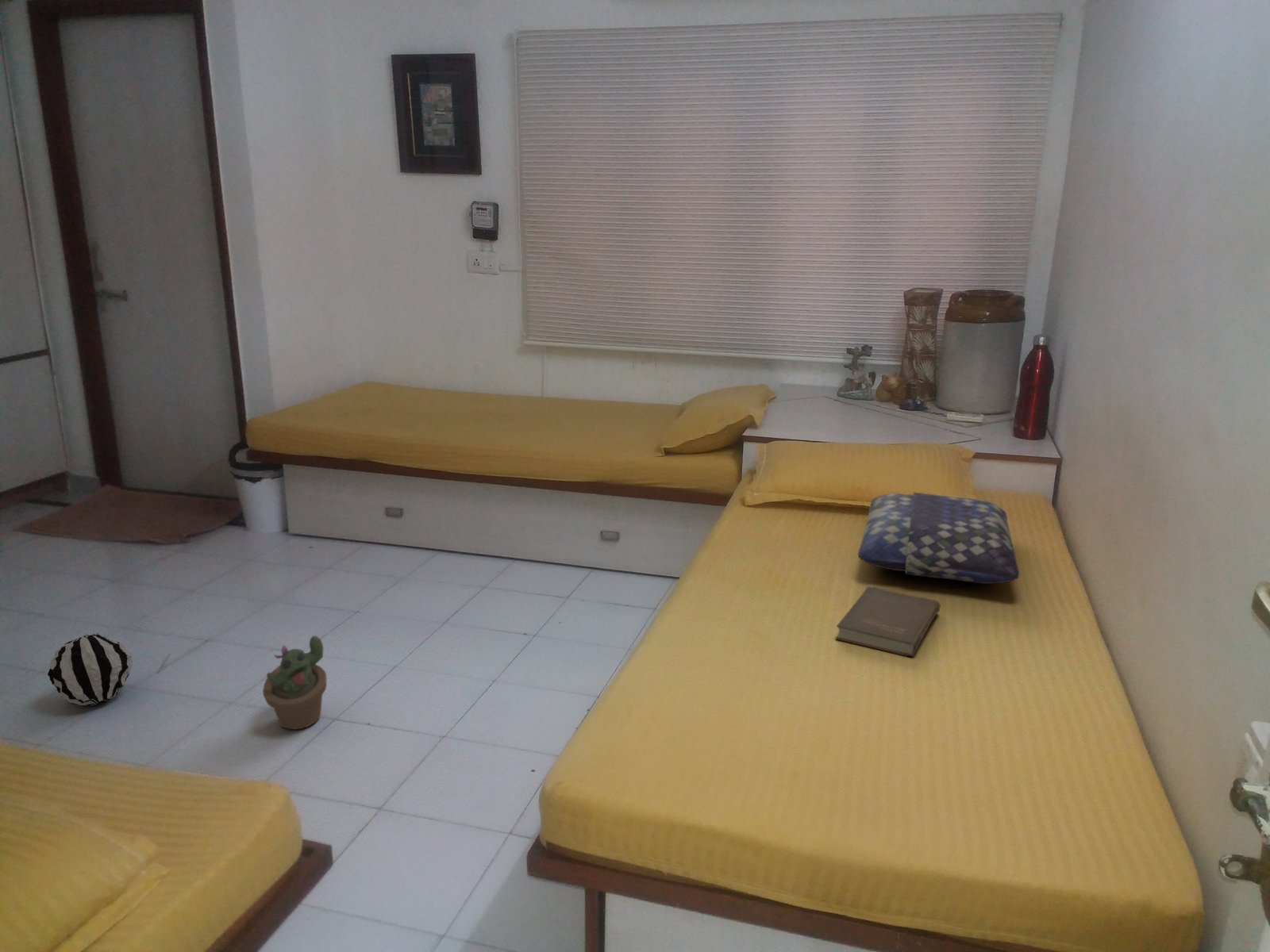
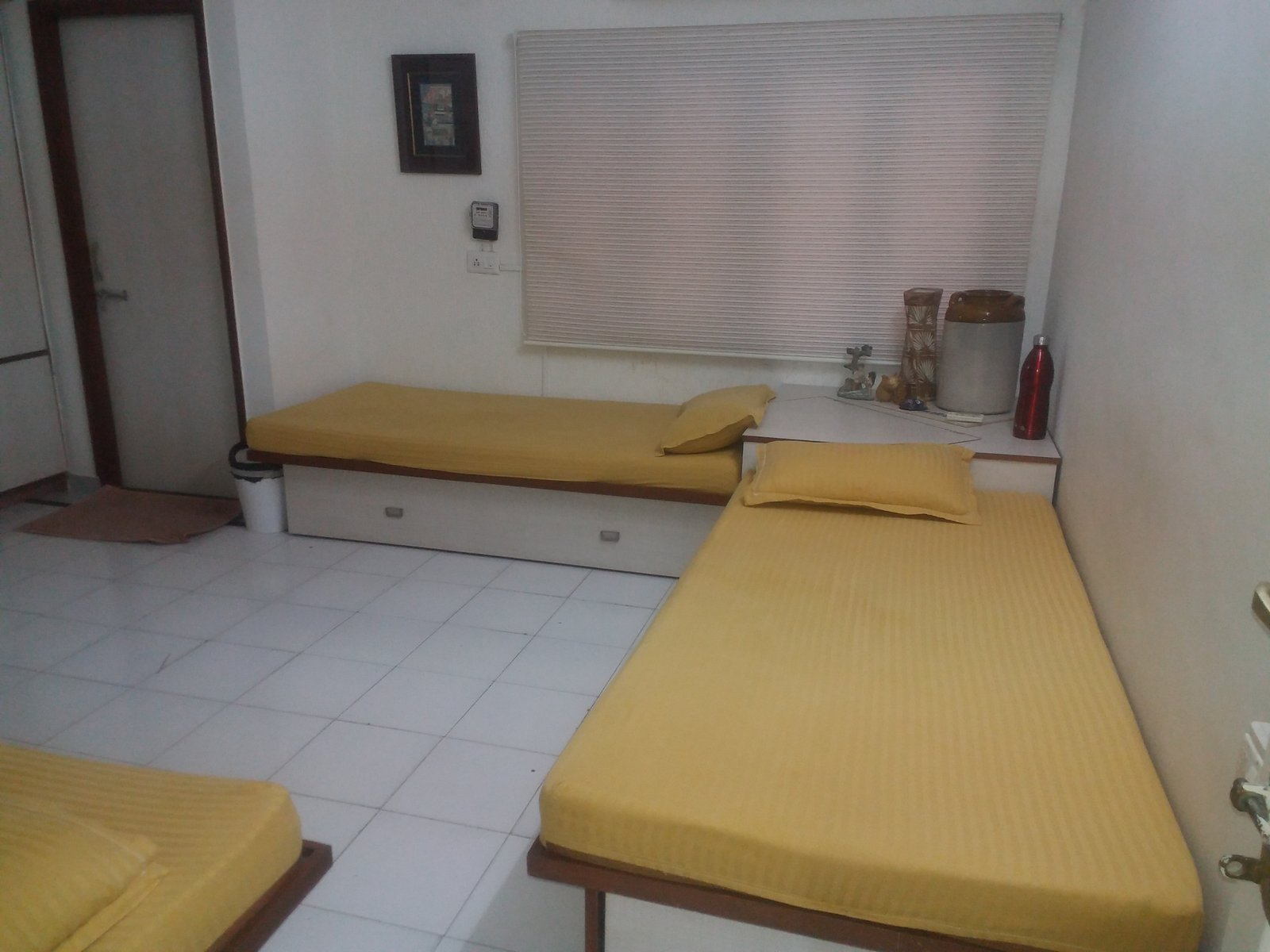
- book (889, 620)
- cushion (937, 533)
- decorative ball (92, 667)
- decorative plant (294, 682)
